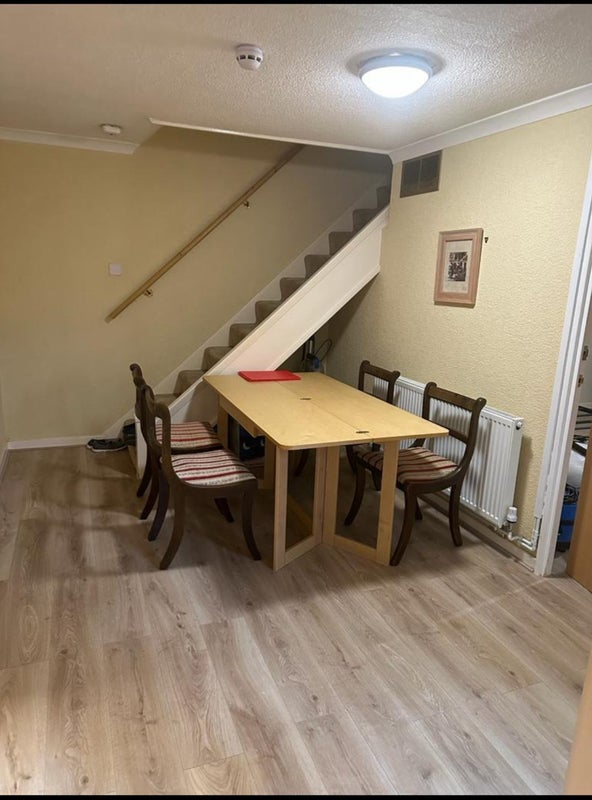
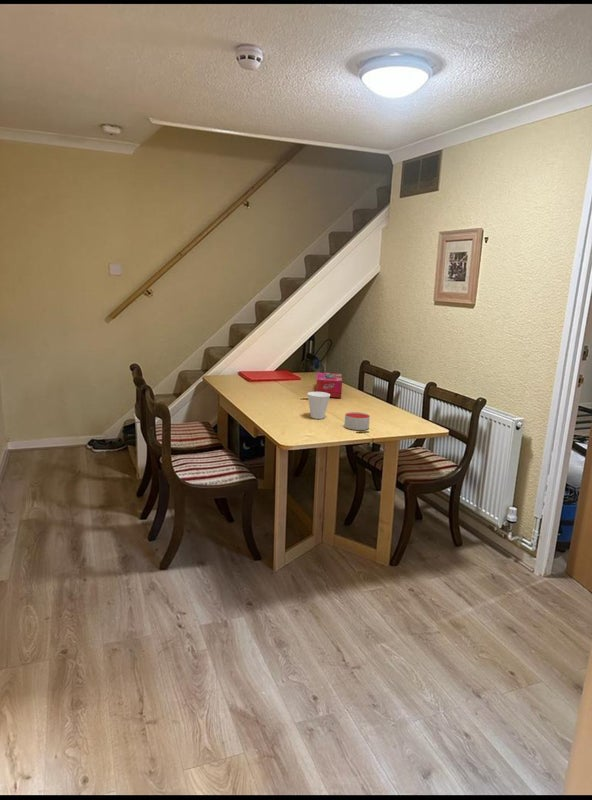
+ candle (357, 420)
+ tissue box (329, 384)
+ cup (318, 405)
